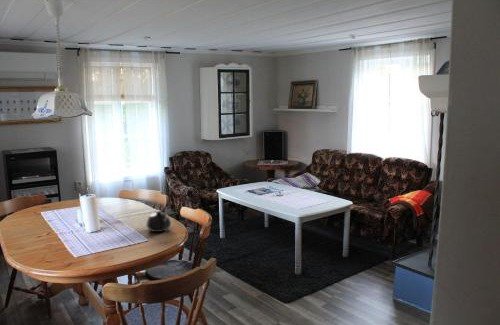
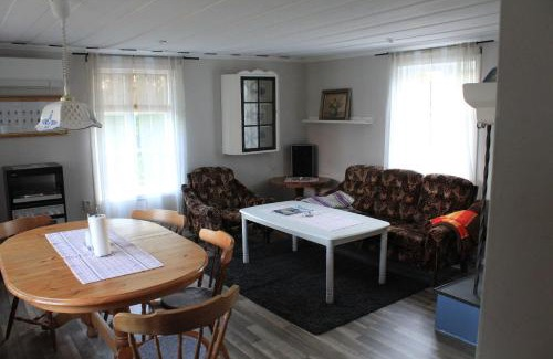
- teapot (159, 220)
